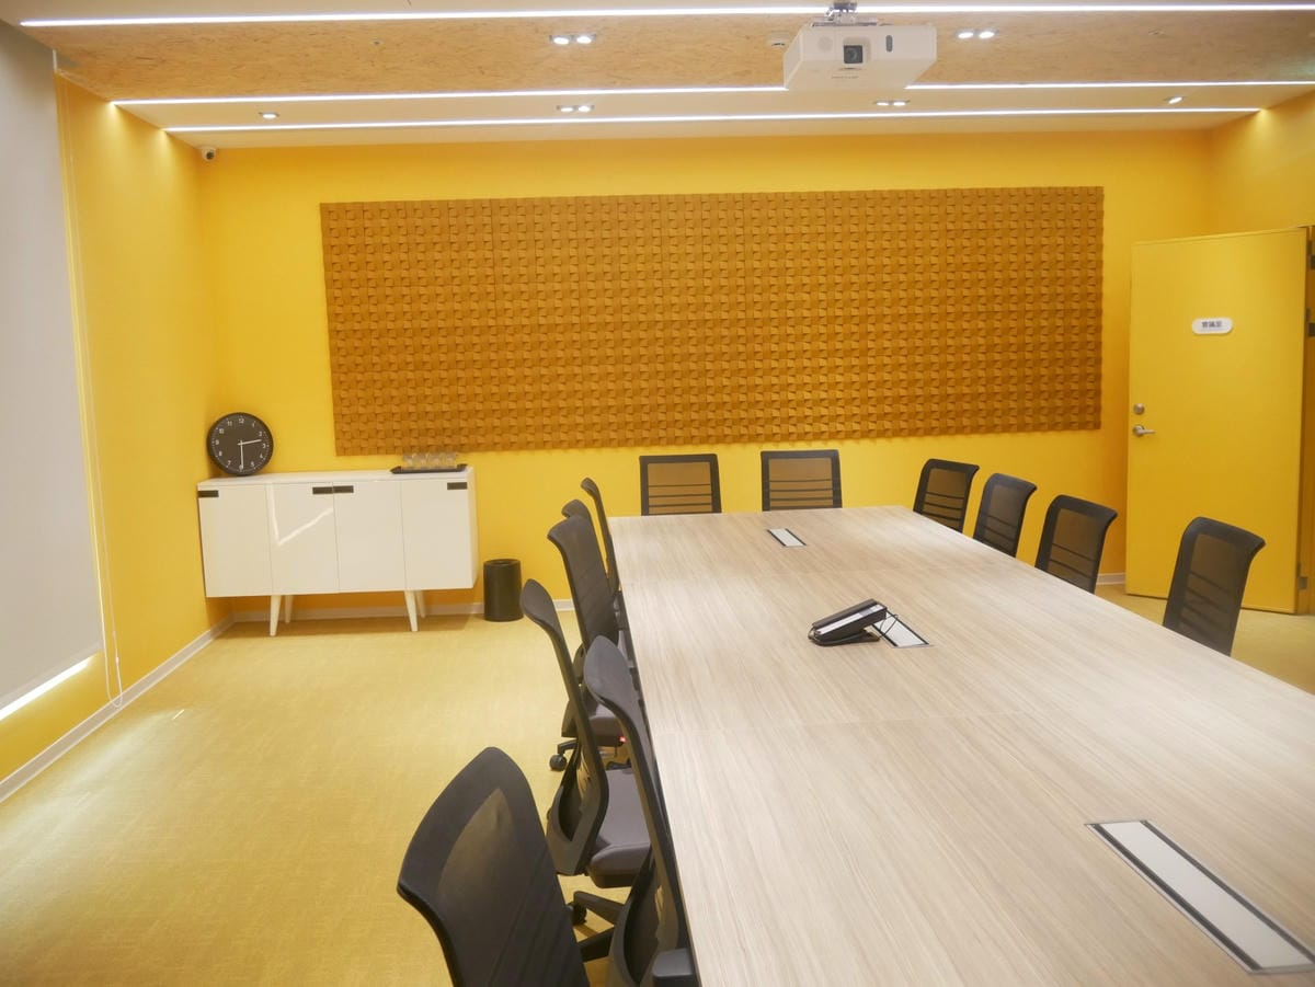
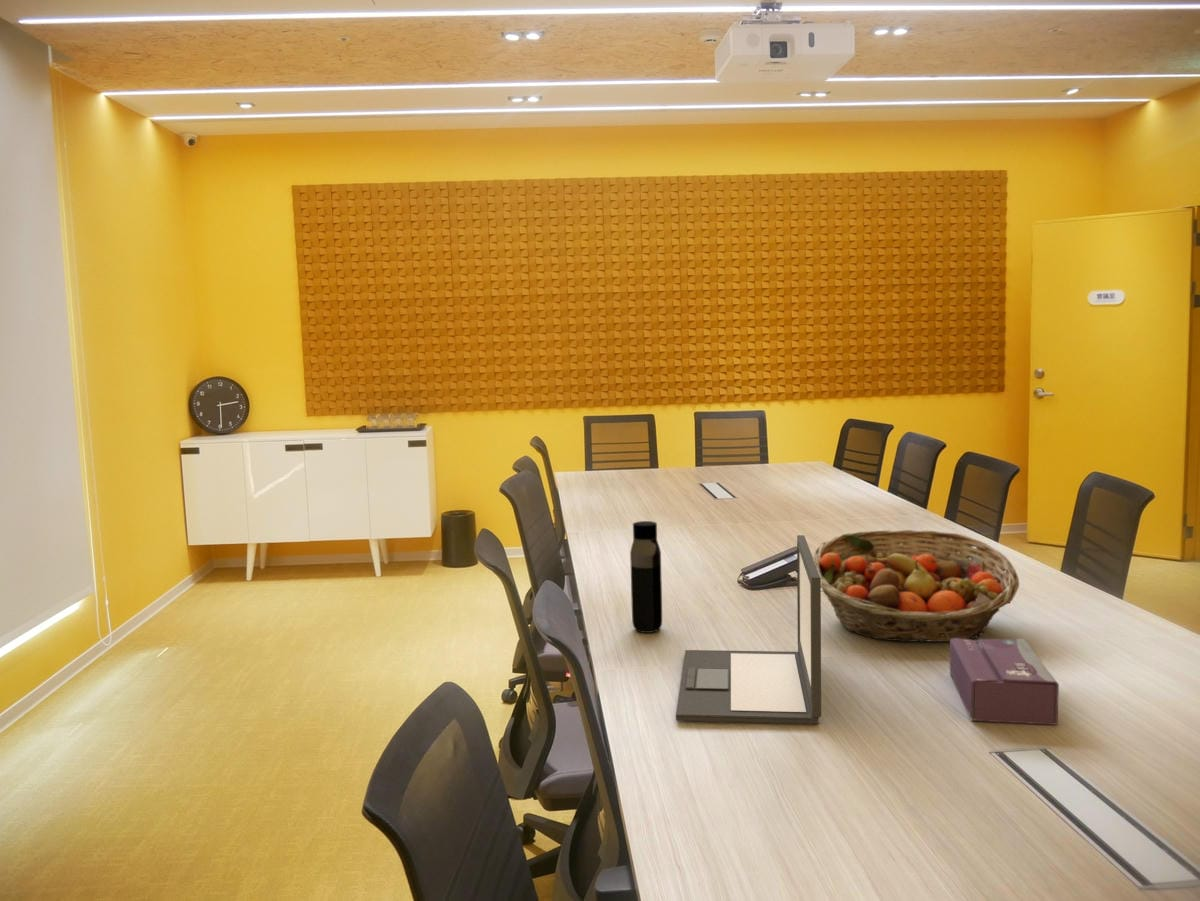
+ fruit basket (910, 583)
+ laptop (745, 651)
+ water bottle (646, 576)
+ tissue box (999, 677)
